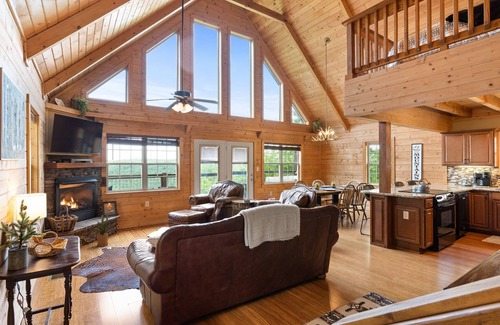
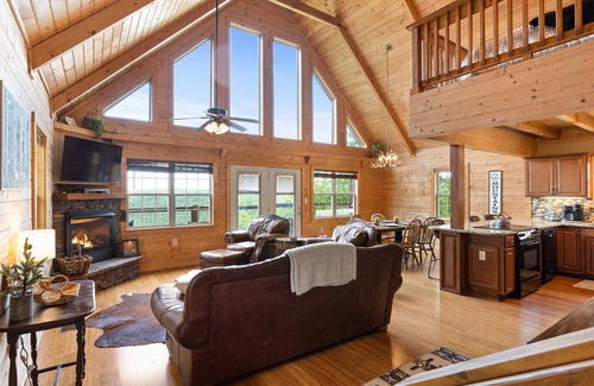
- house plant (100, 230)
